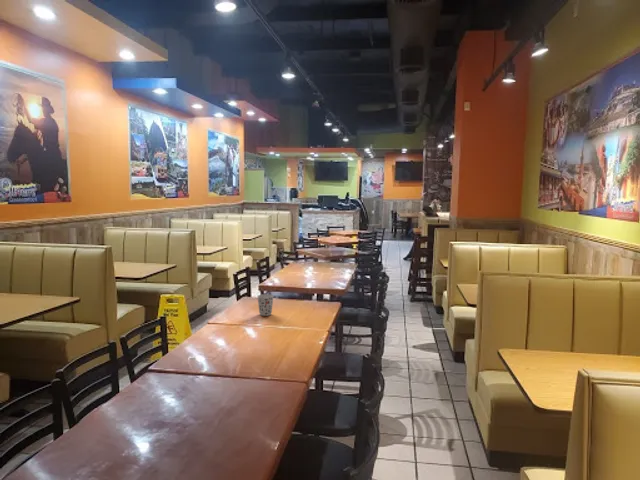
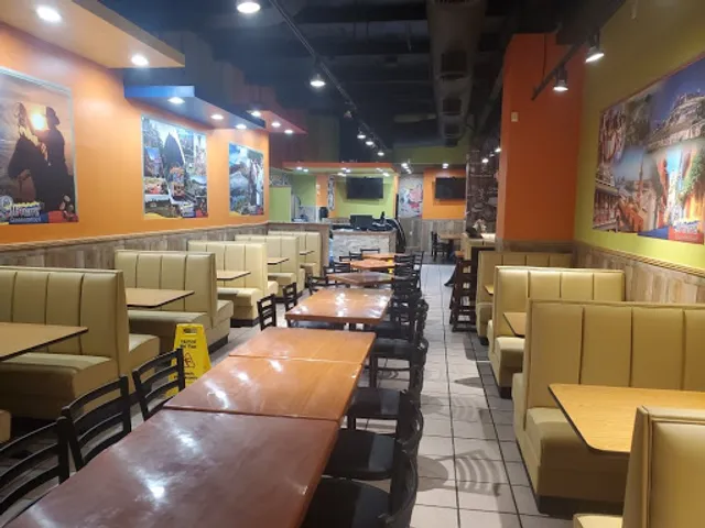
- cup (265, 305)
